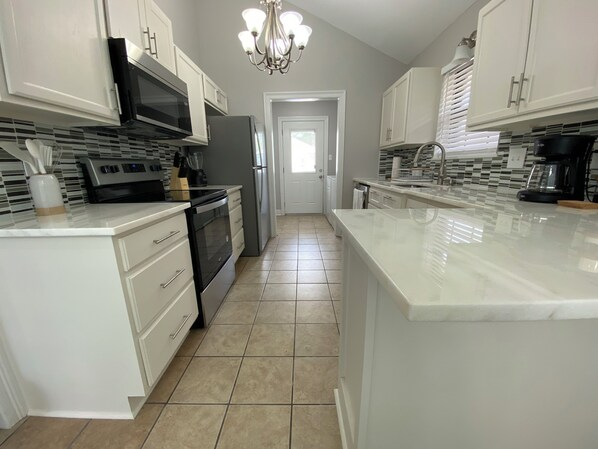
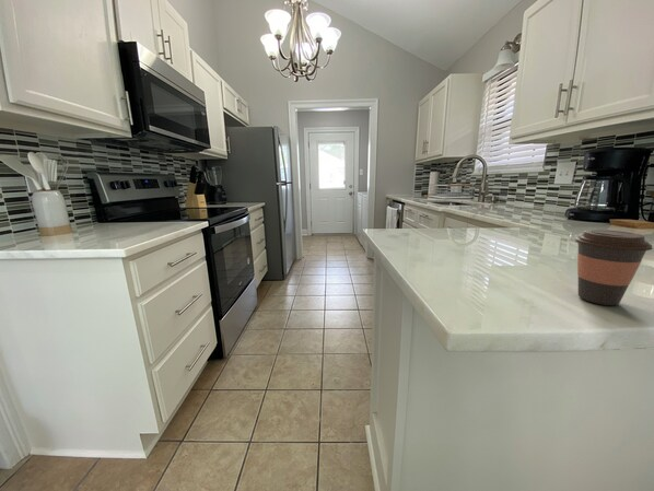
+ coffee cup (605, 267)
